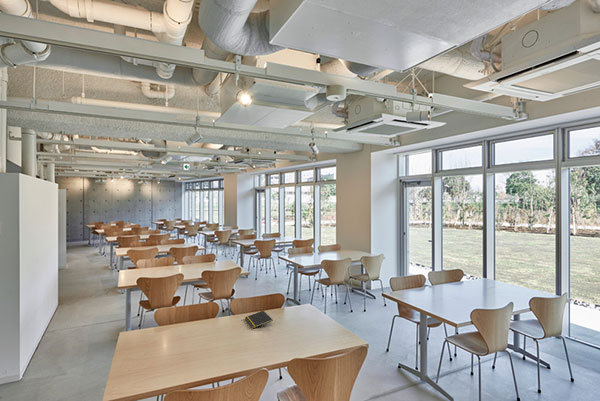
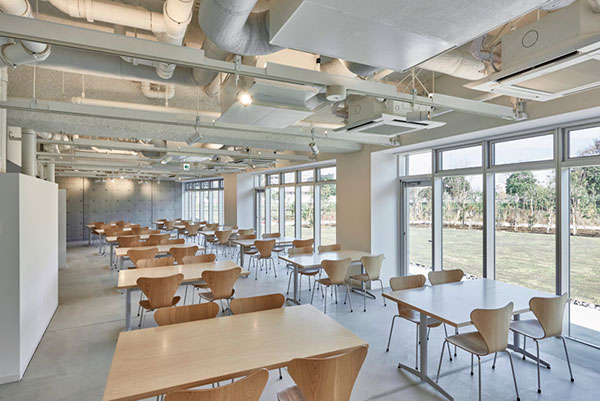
- notepad (258, 318)
